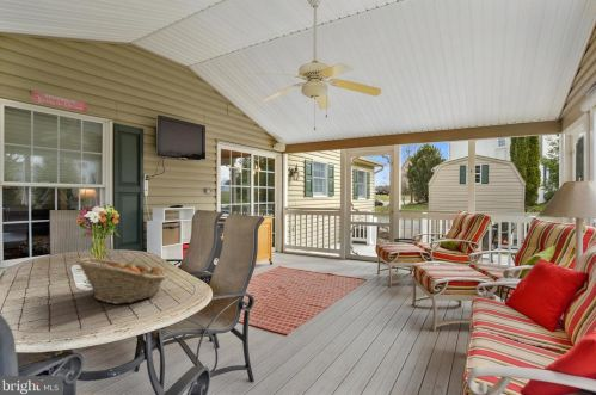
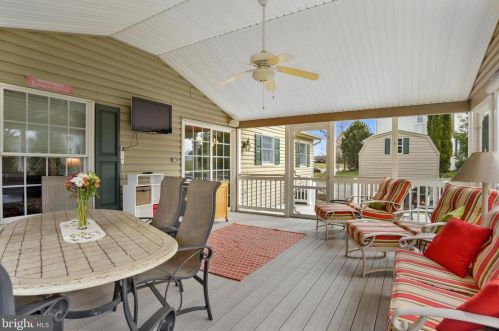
- fruit basket (122, 274)
